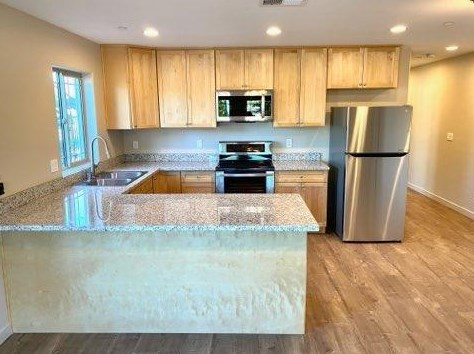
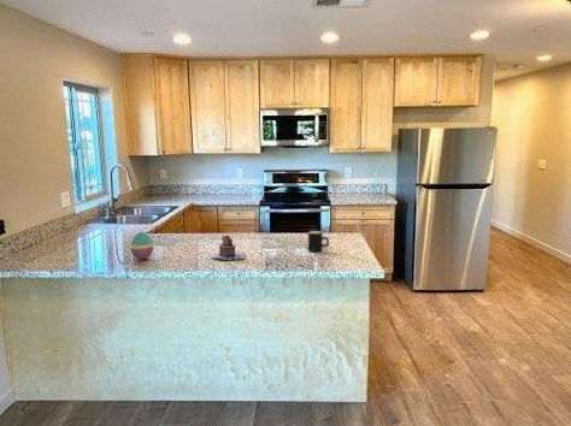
+ mug (318, 241)
+ teapot (228, 245)
+ decorative egg (141, 245)
